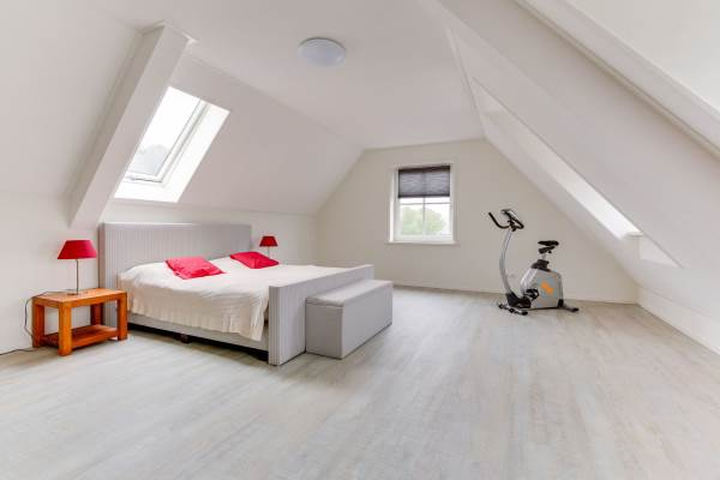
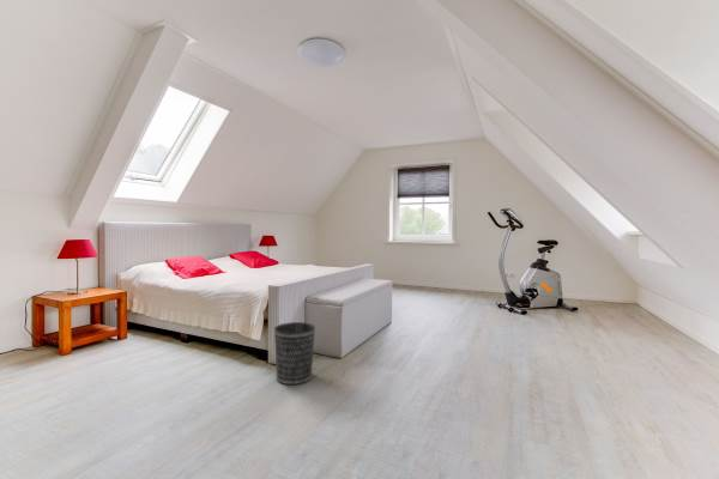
+ wastebasket (294, 352)
